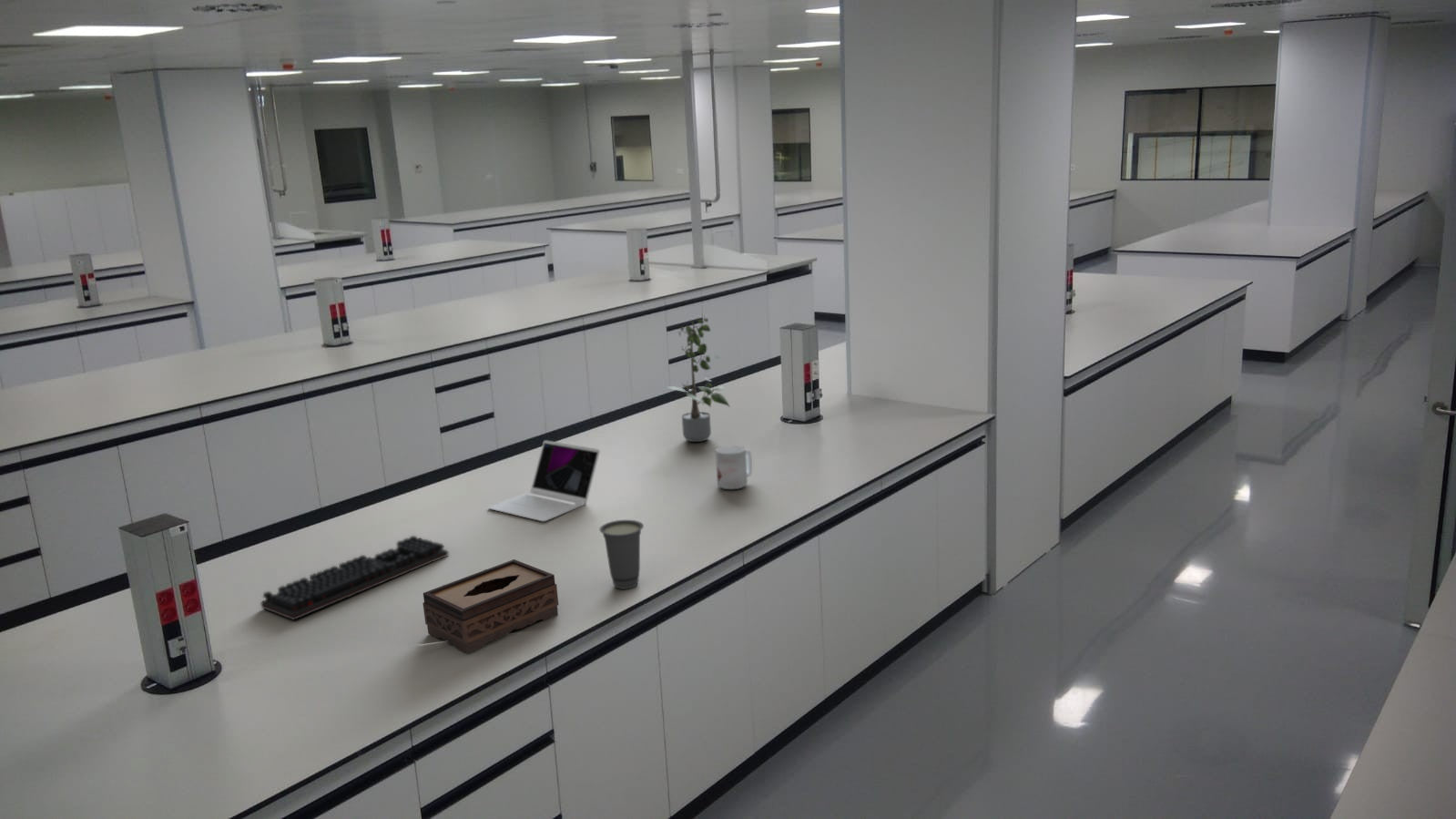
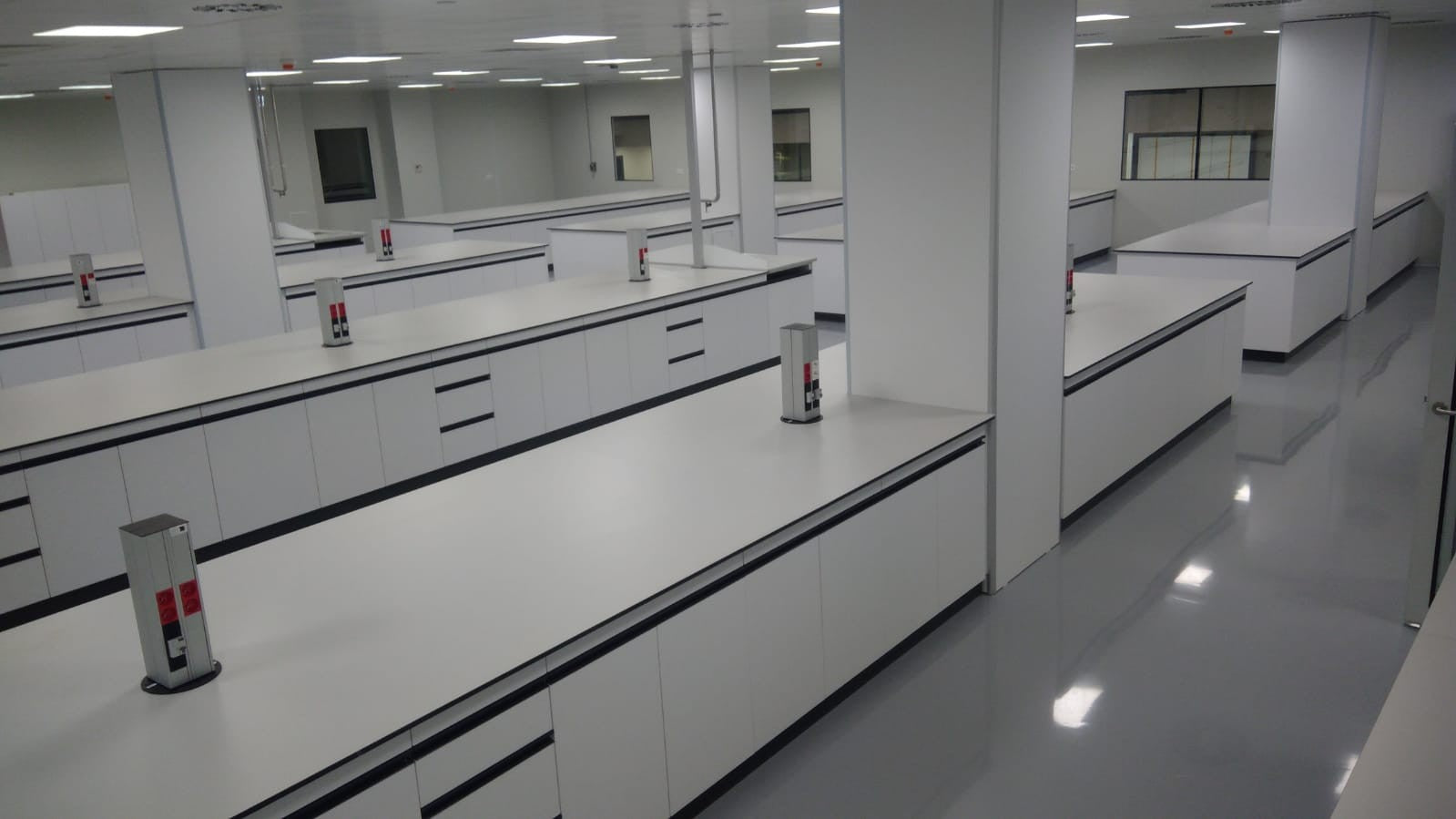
- keyboard (359, 574)
- laptop (544, 476)
- cup (624, 556)
- tissue box (492, 603)
- mug (733, 466)
- potted plant (704, 377)
